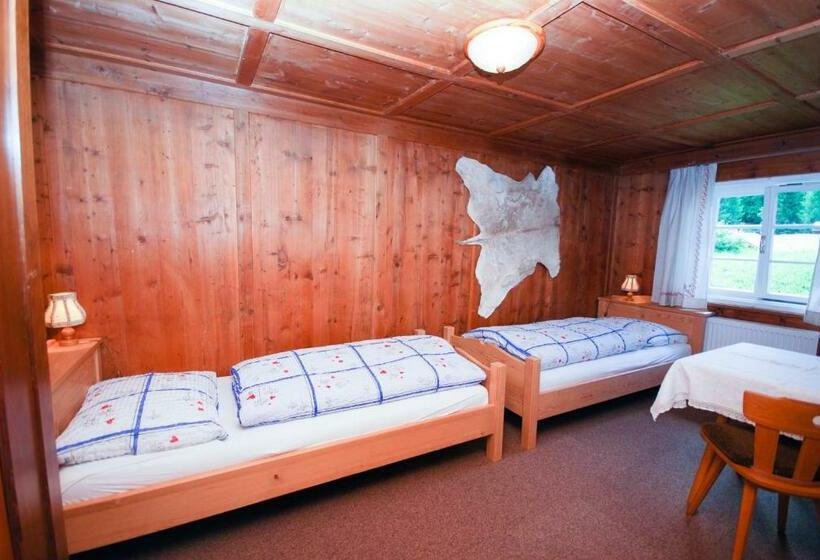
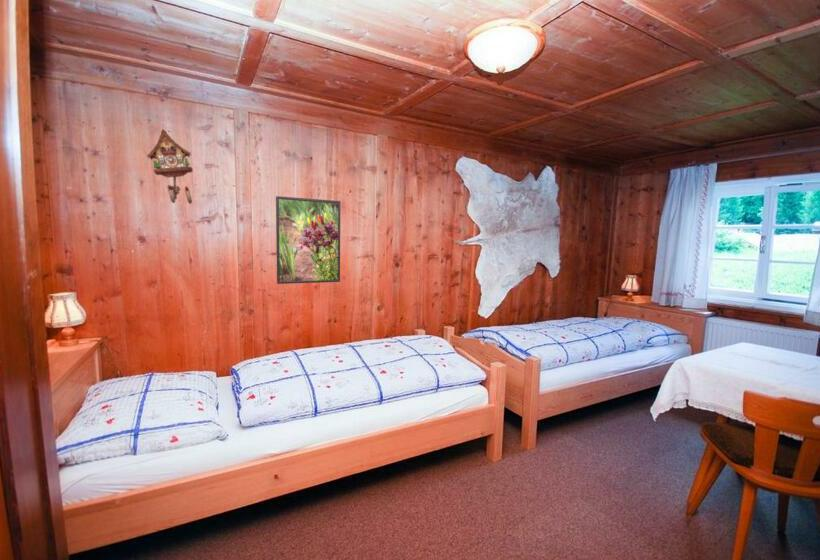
+ cuckoo clock (170, 167)
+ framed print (309, 241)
